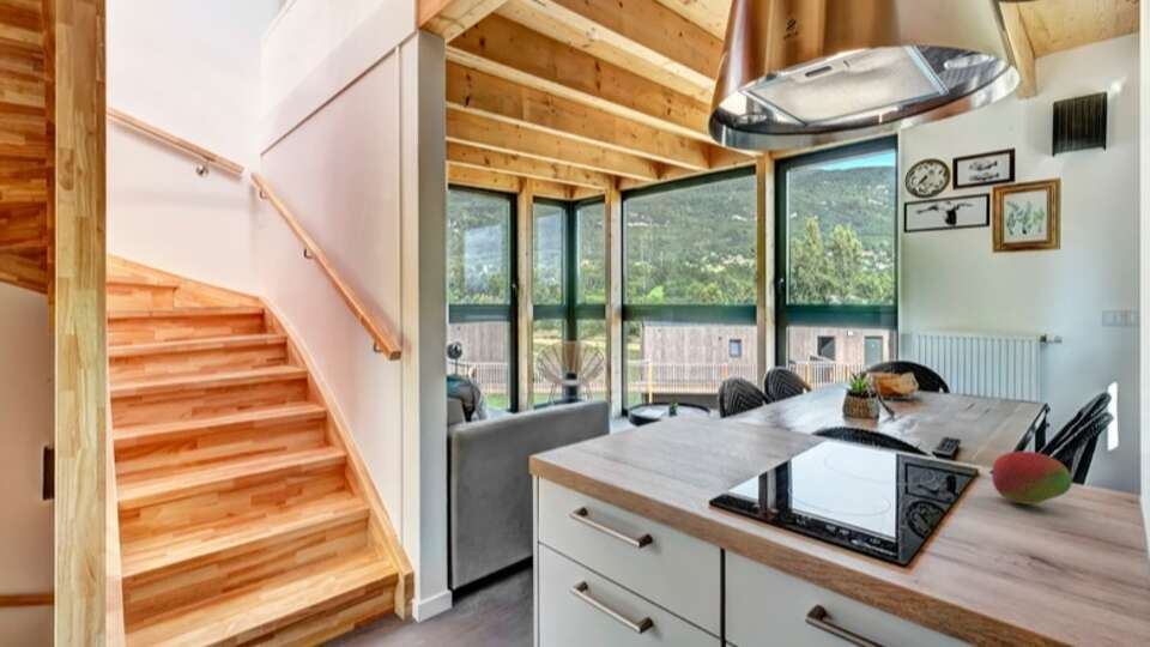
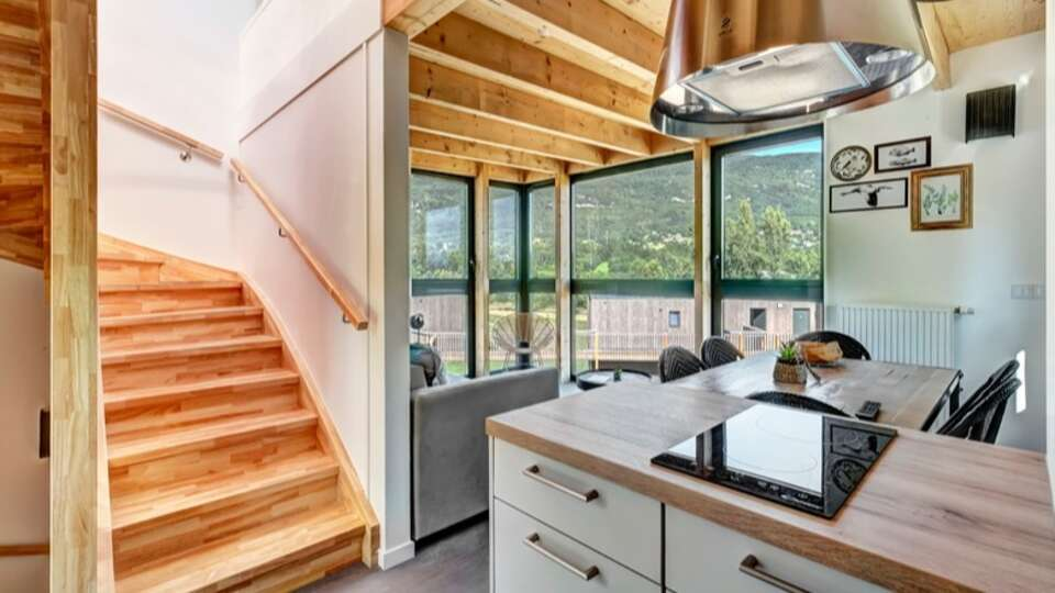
- fruit (1029, 478)
